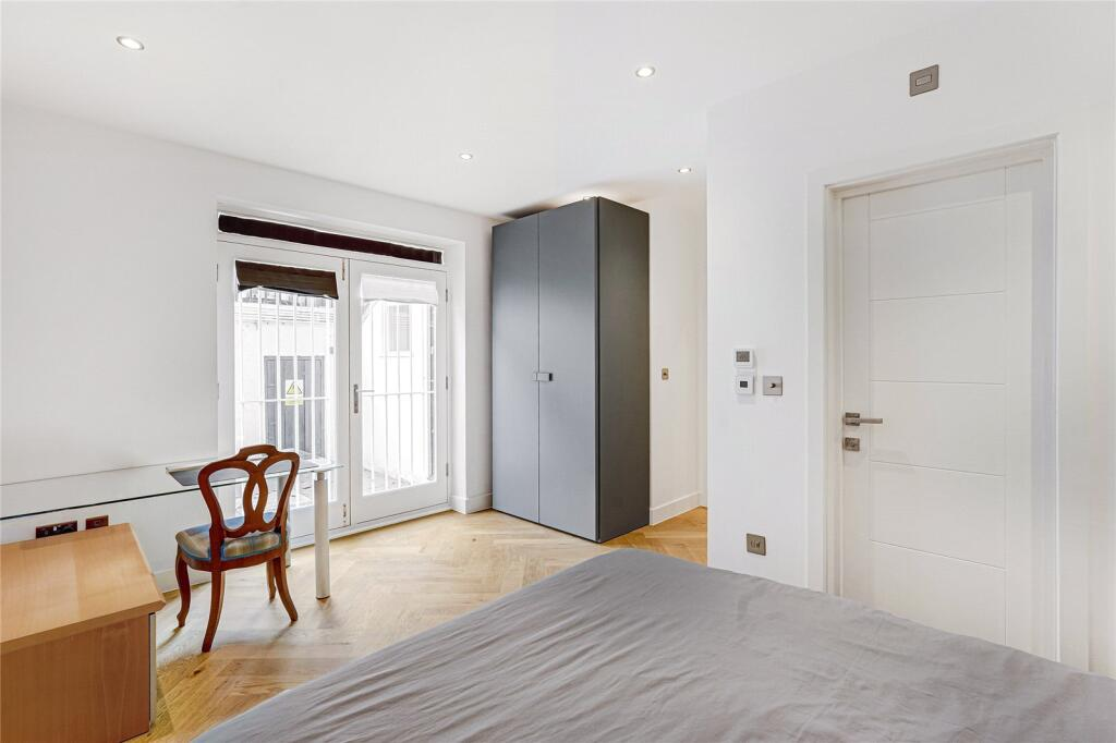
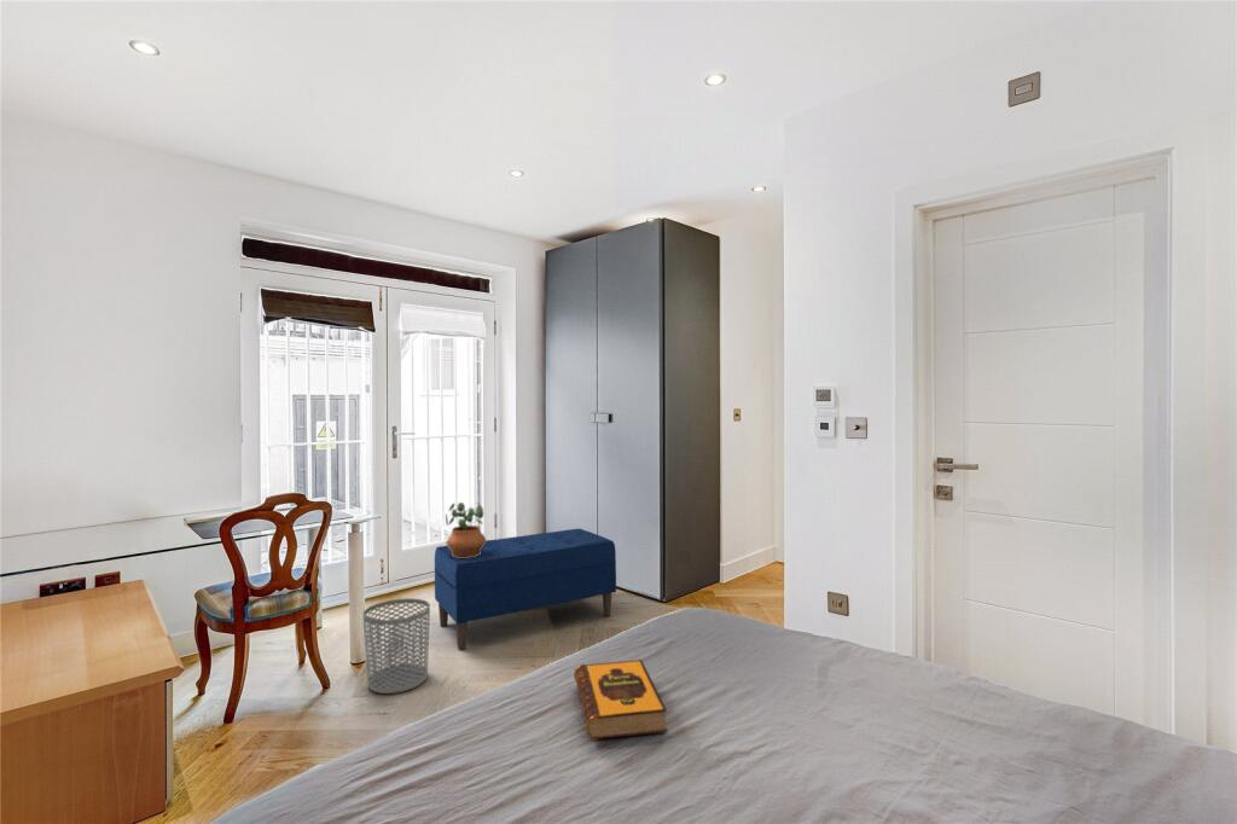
+ bench (527, 581)
+ hardback book (616, 696)
+ waste bin (397, 644)
+ potted plant (464, 527)
